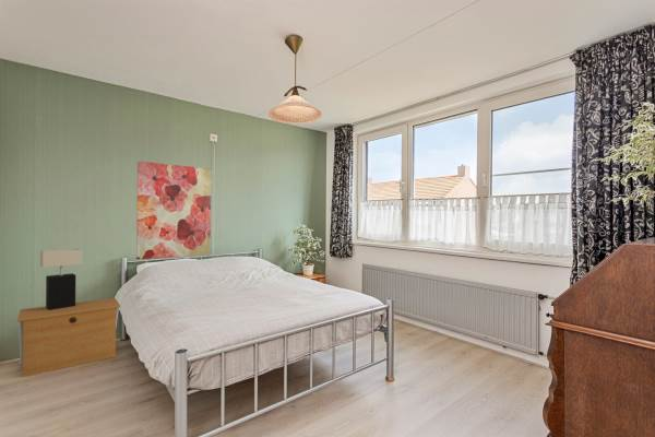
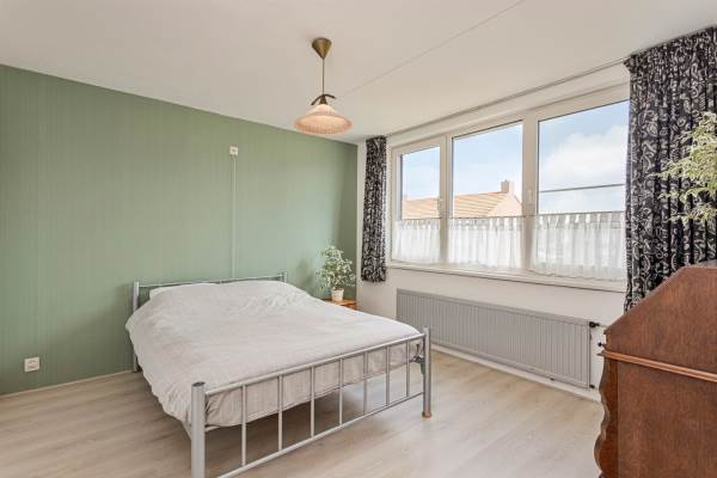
- wall art (176, 211)
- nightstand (71, 332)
- table lamp (61, 277)
